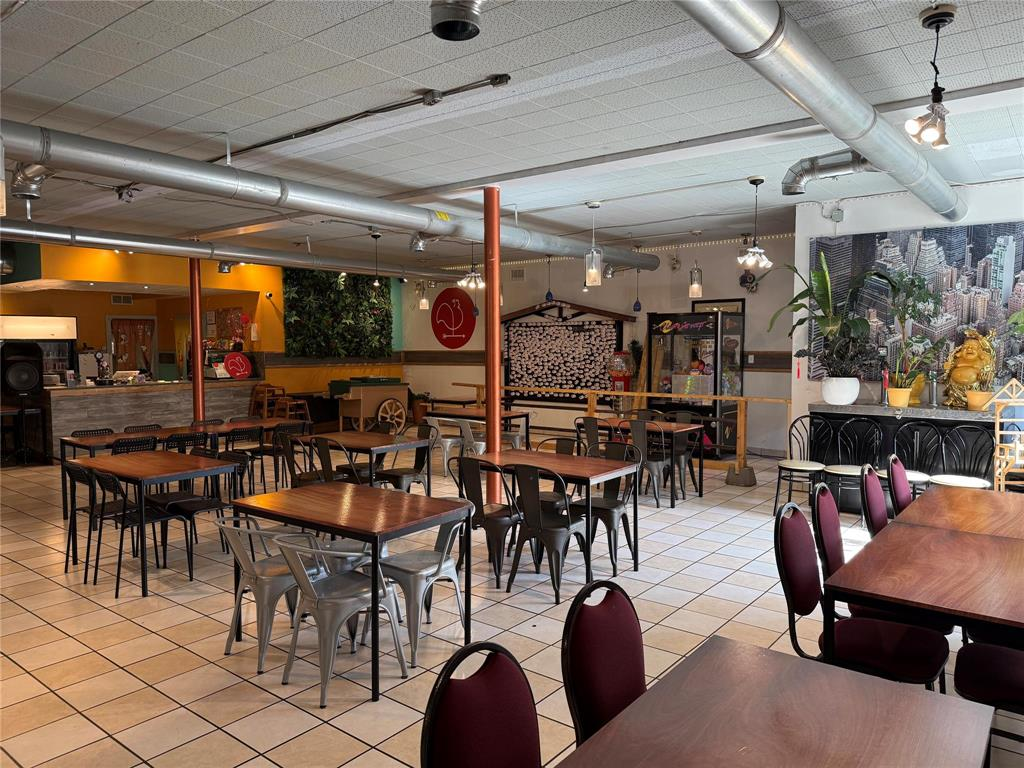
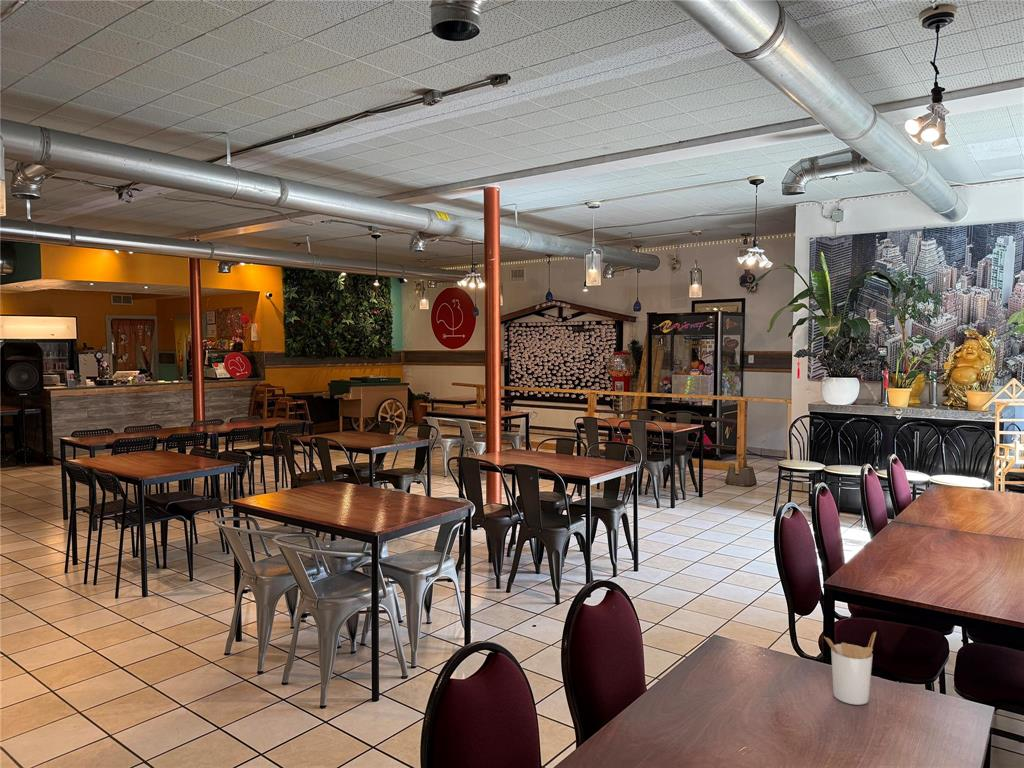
+ utensil holder (853, 667)
